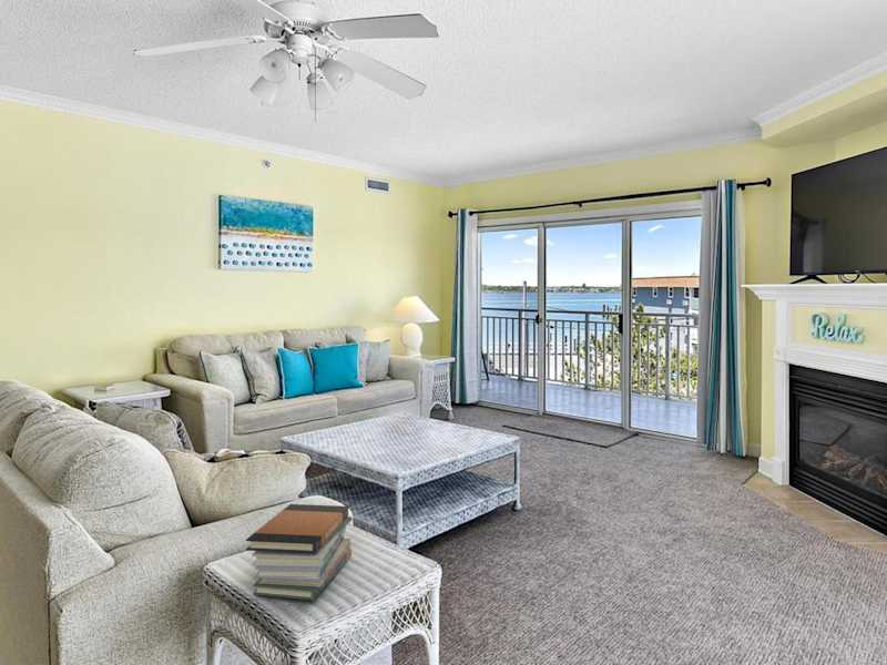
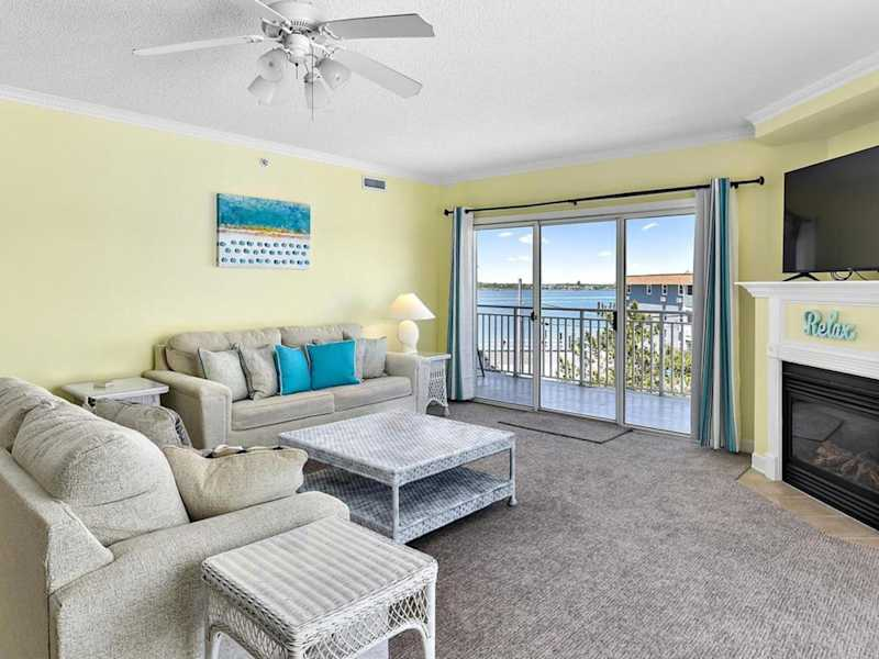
- book stack (303, 548)
